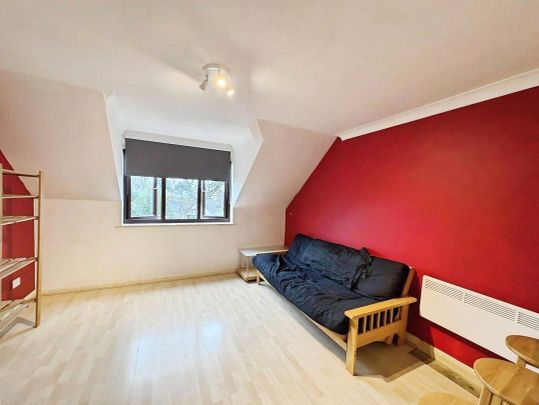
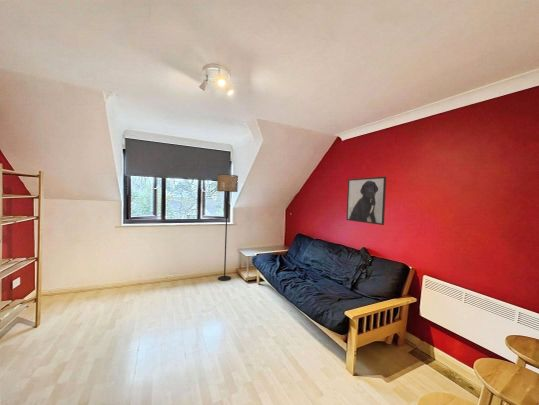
+ floor lamp (226, 227)
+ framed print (364, 200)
